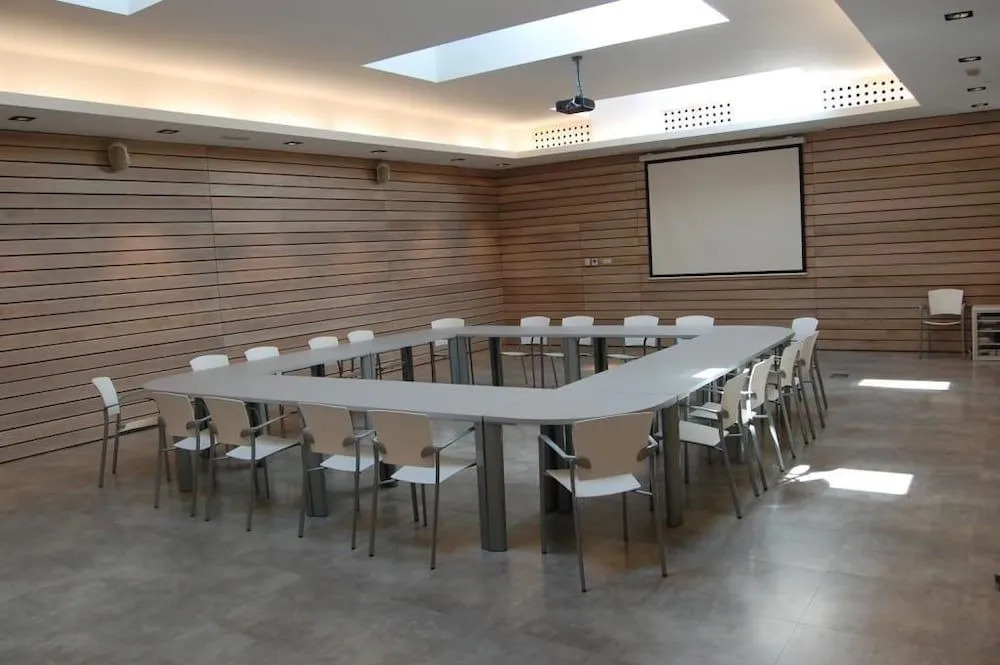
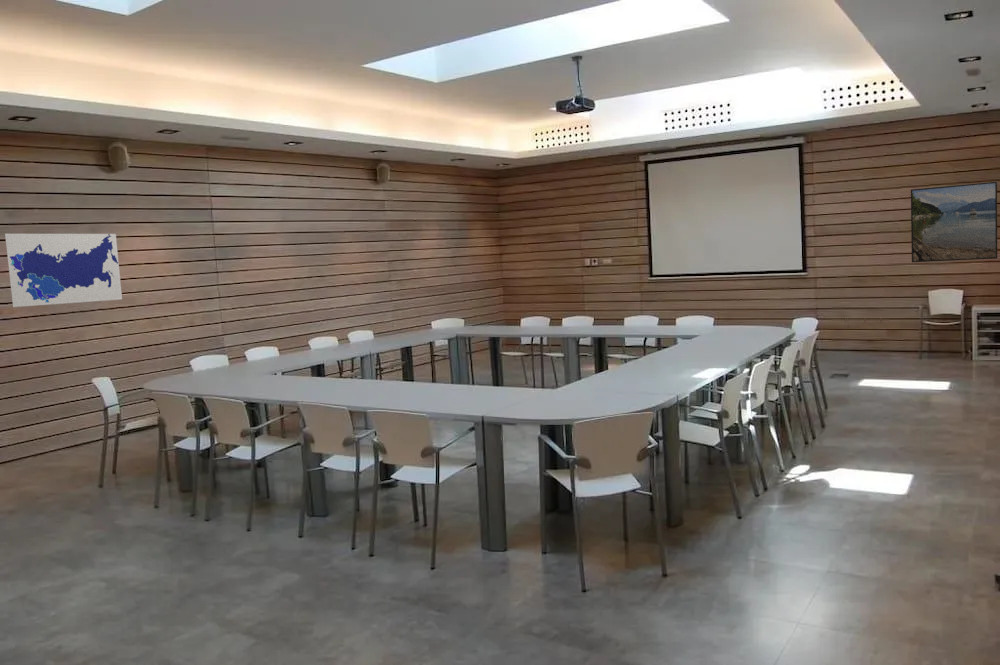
+ map (66, 268)
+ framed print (953, 223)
